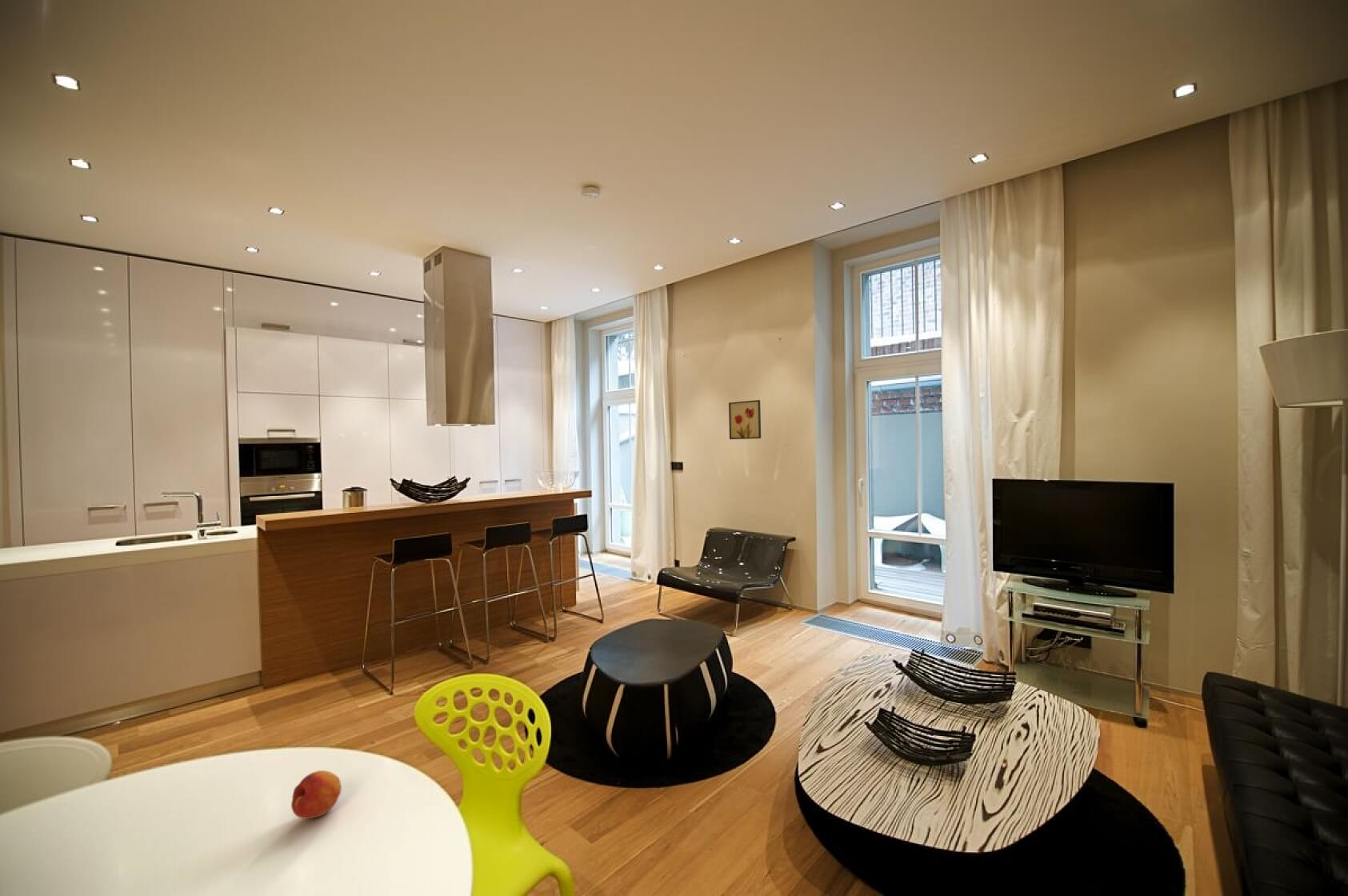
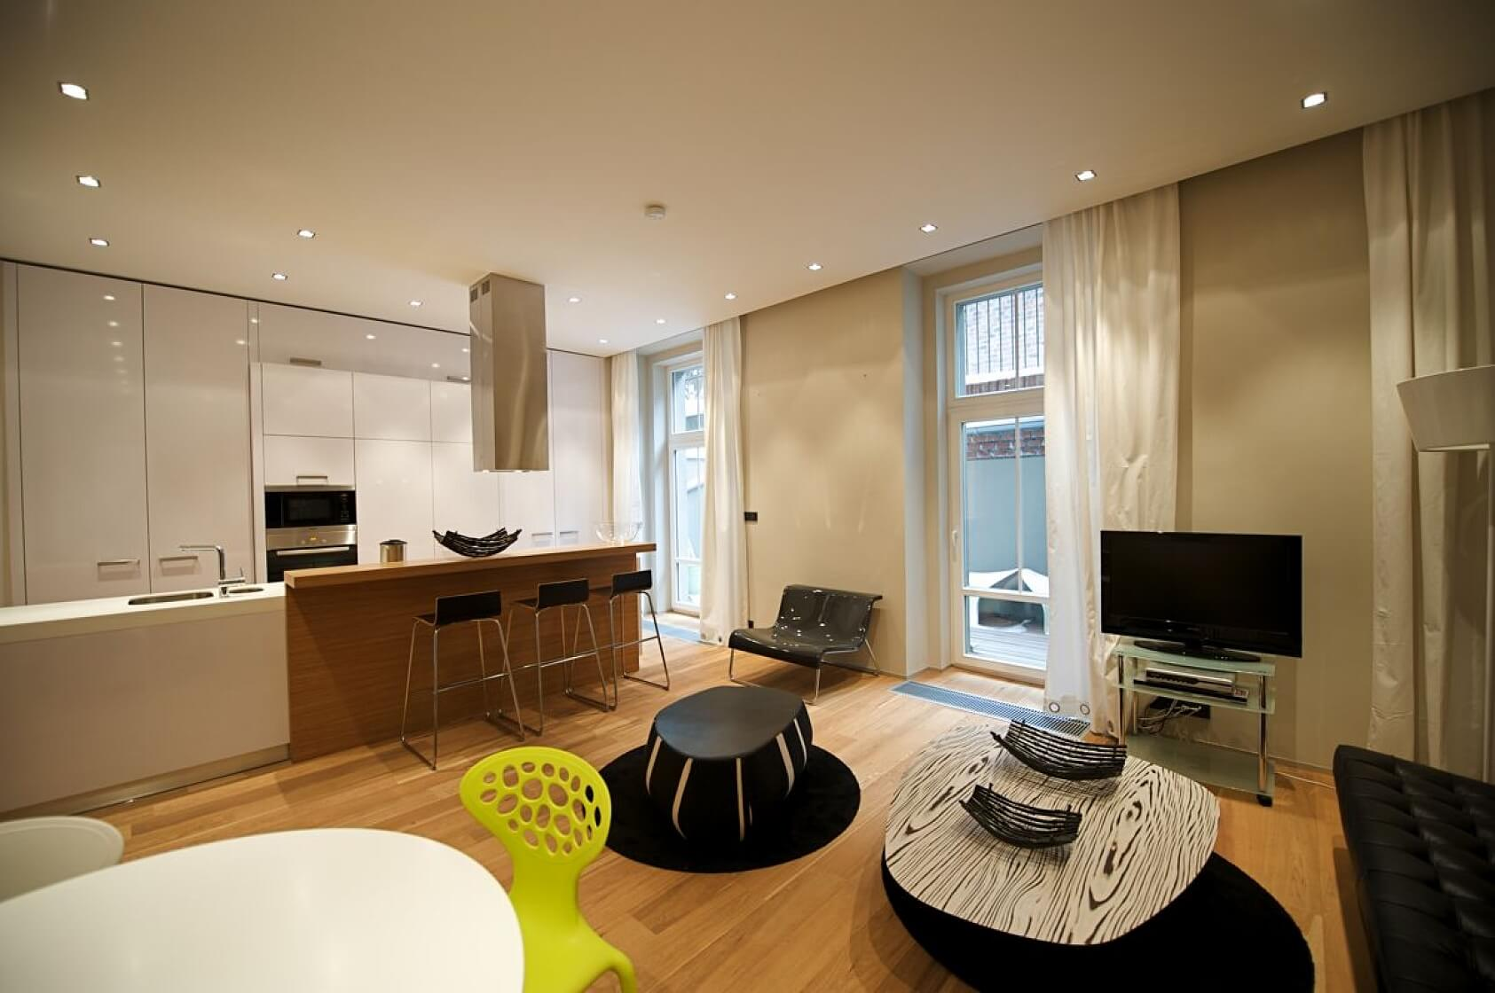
- wall art (745, 420)
- fruit (316, 793)
